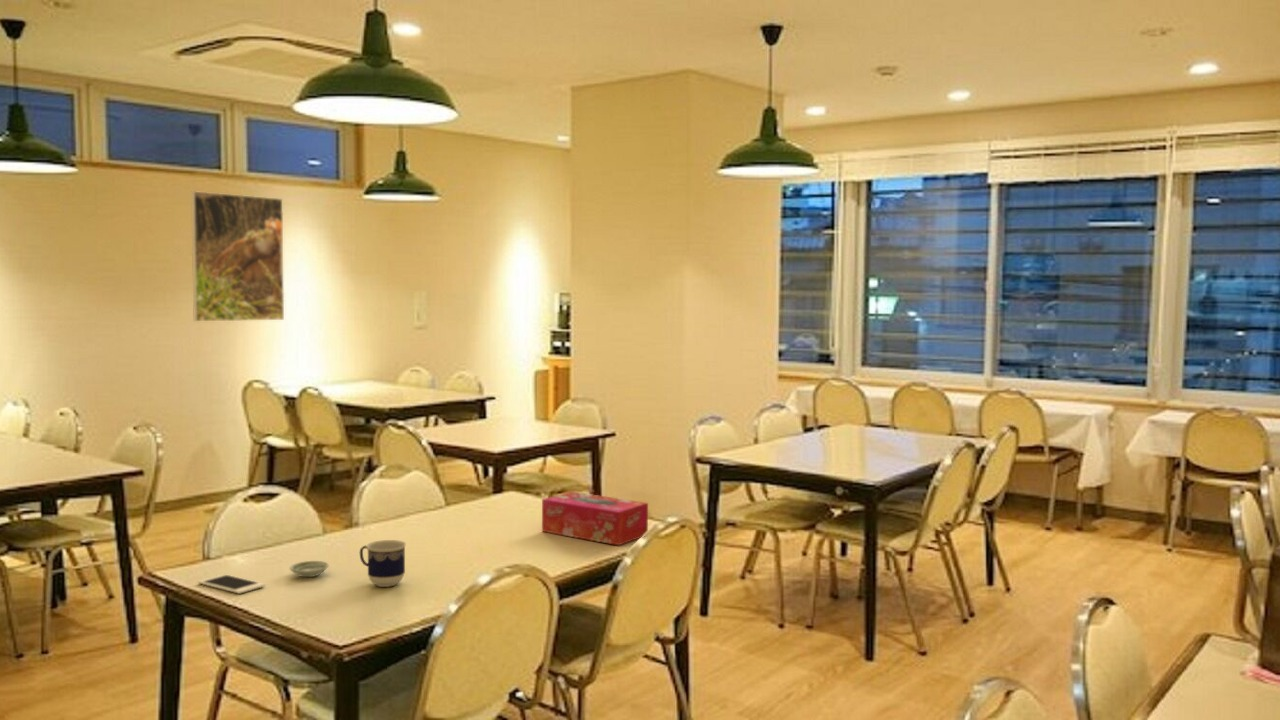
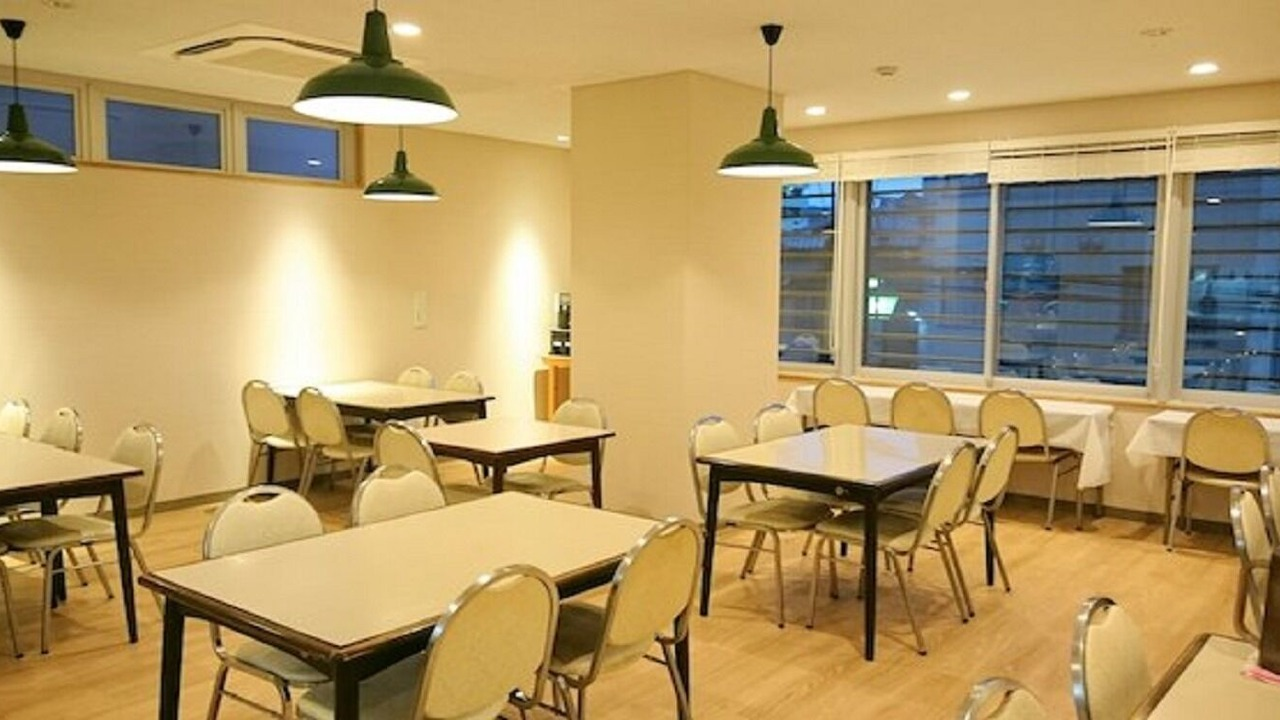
- saucer (309, 570)
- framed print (239, 258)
- cup (381, 563)
- cell phone (231, 583)
- tissue box (594, 517)
